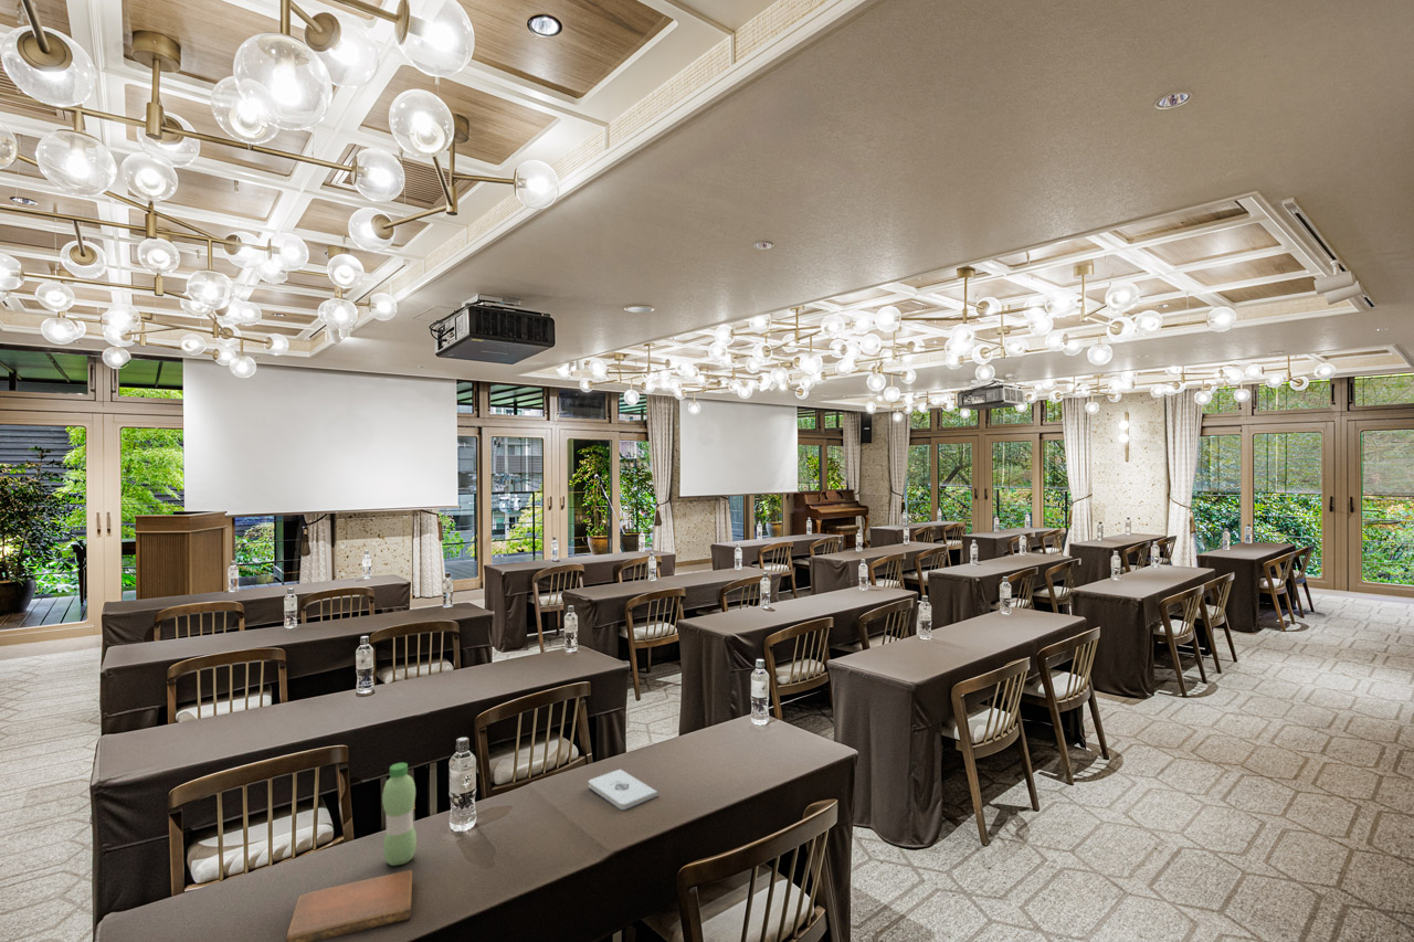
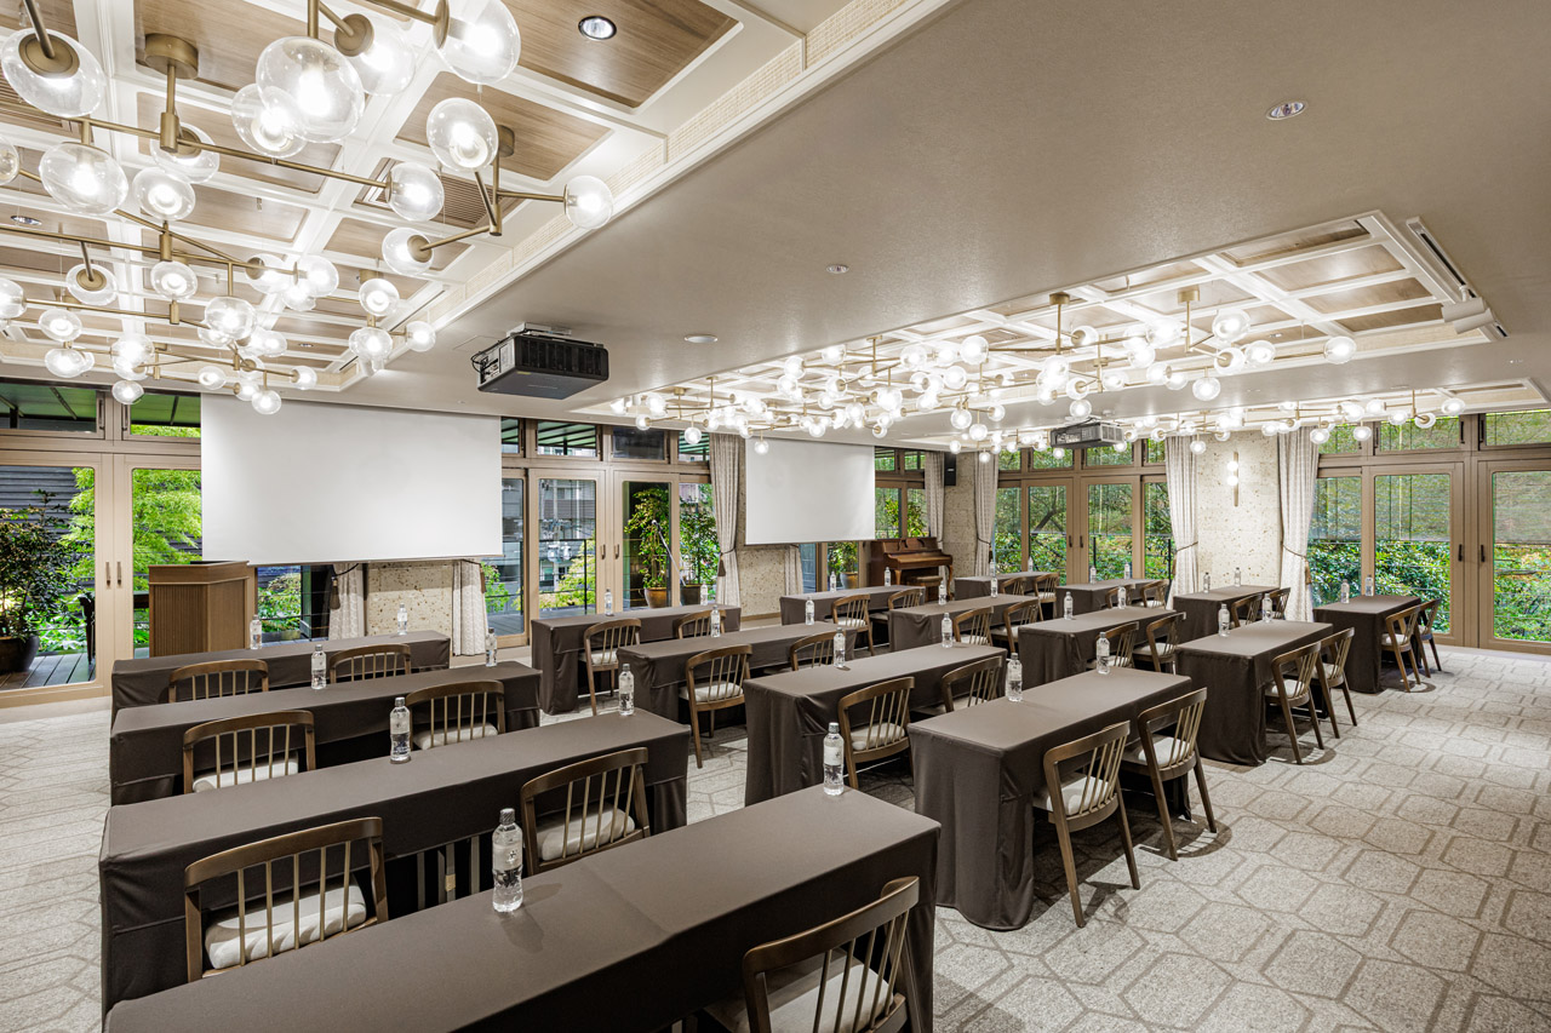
- notepad (621, 788)
- notebook (354, 907)
- water bottle (399, 813)
